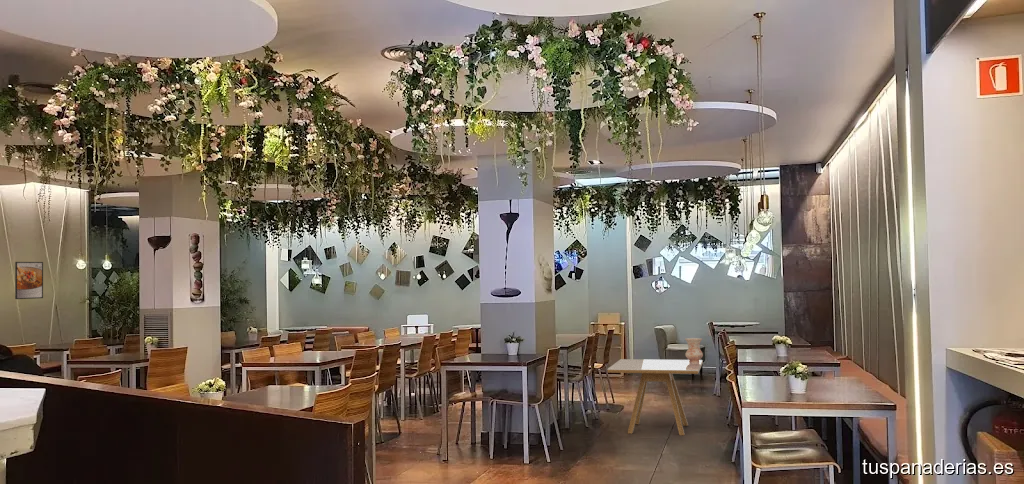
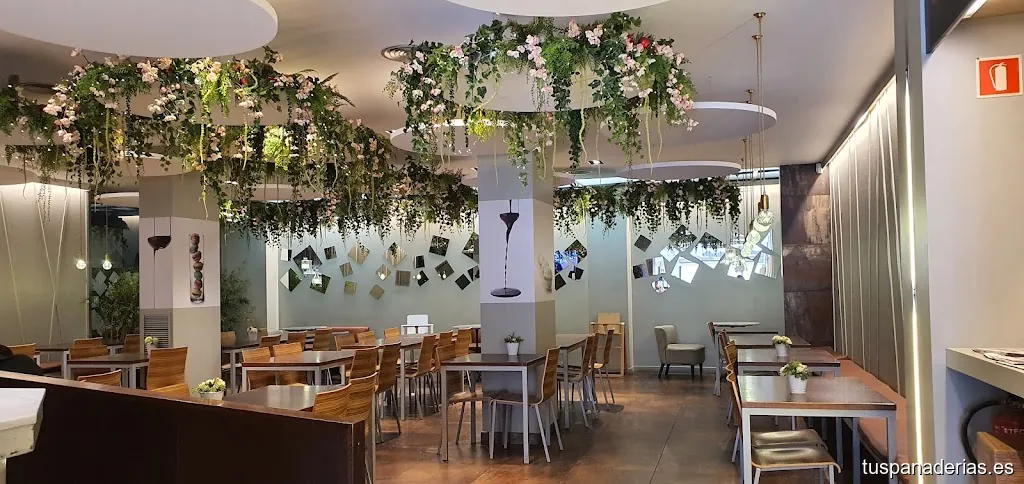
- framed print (29, 280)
- dining table (669, 393)
- ceramic jug (693, 349)
